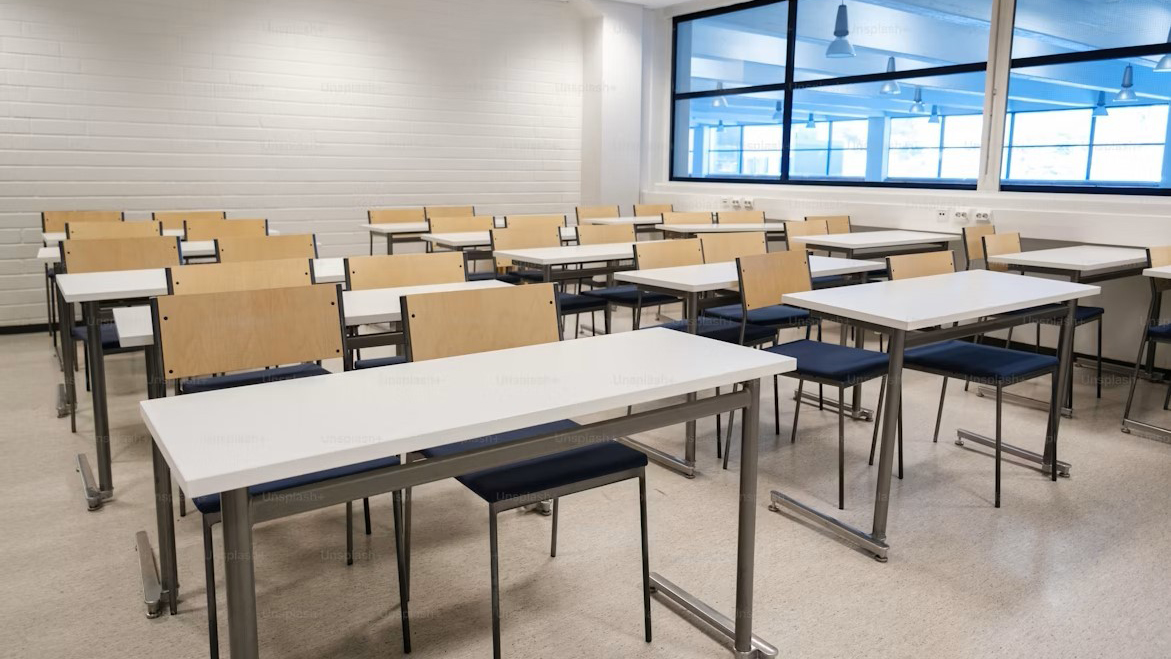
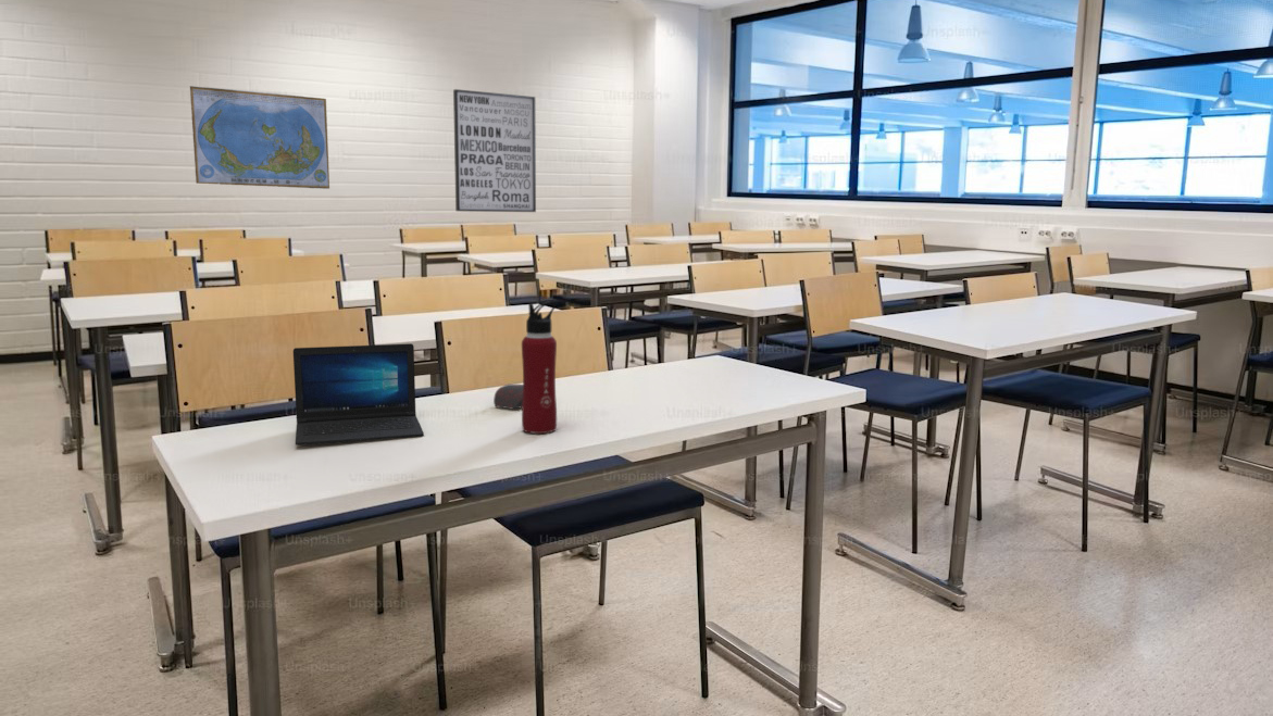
+ wall art (496, 153)
+ computer mouse (522, 393)
+ laptop (357, 391)
+ world map (263, 139)
+ water bottle (539, 366)
